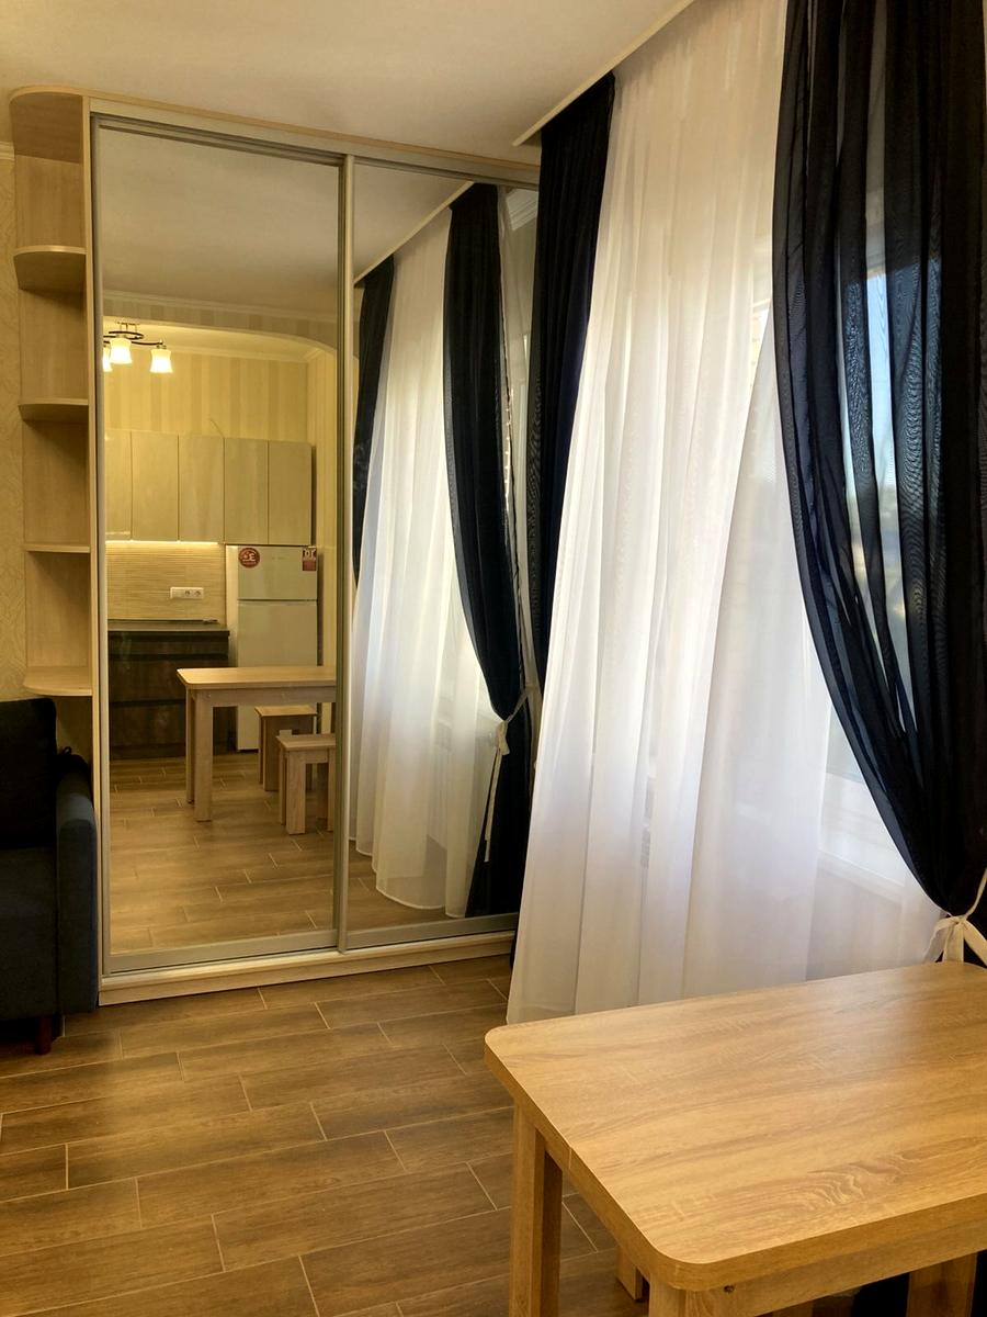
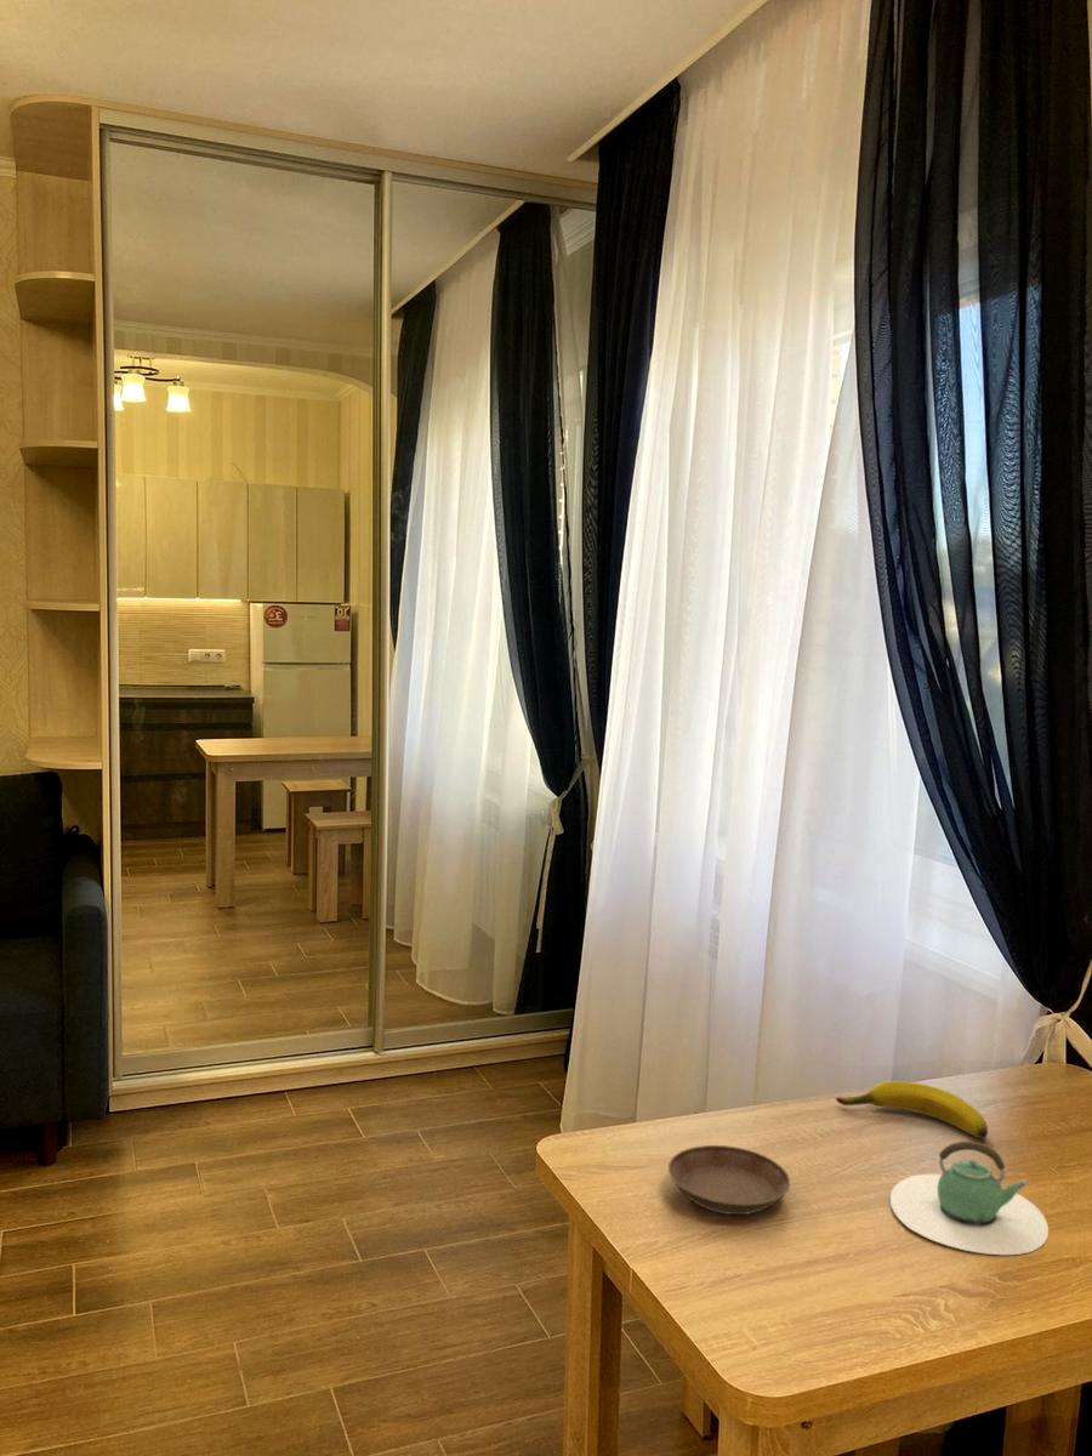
+ banana (916, 1103)
+ saucer (728, 1182)
+ teapot (971, 1177)
